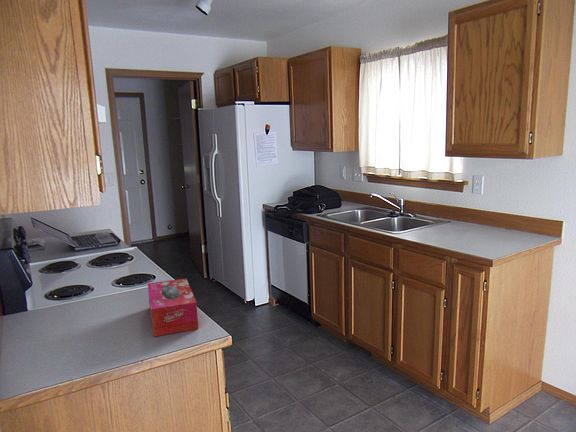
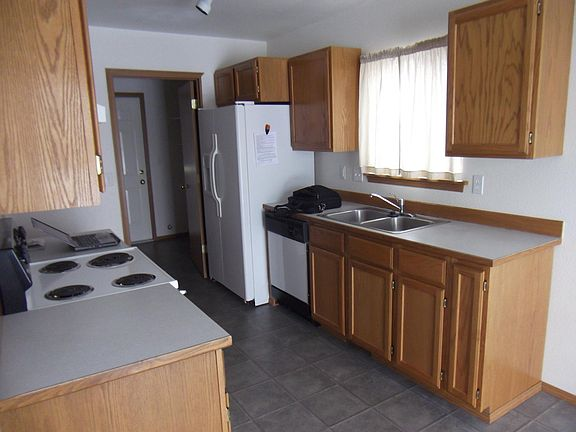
- tissue box (171, 304)
